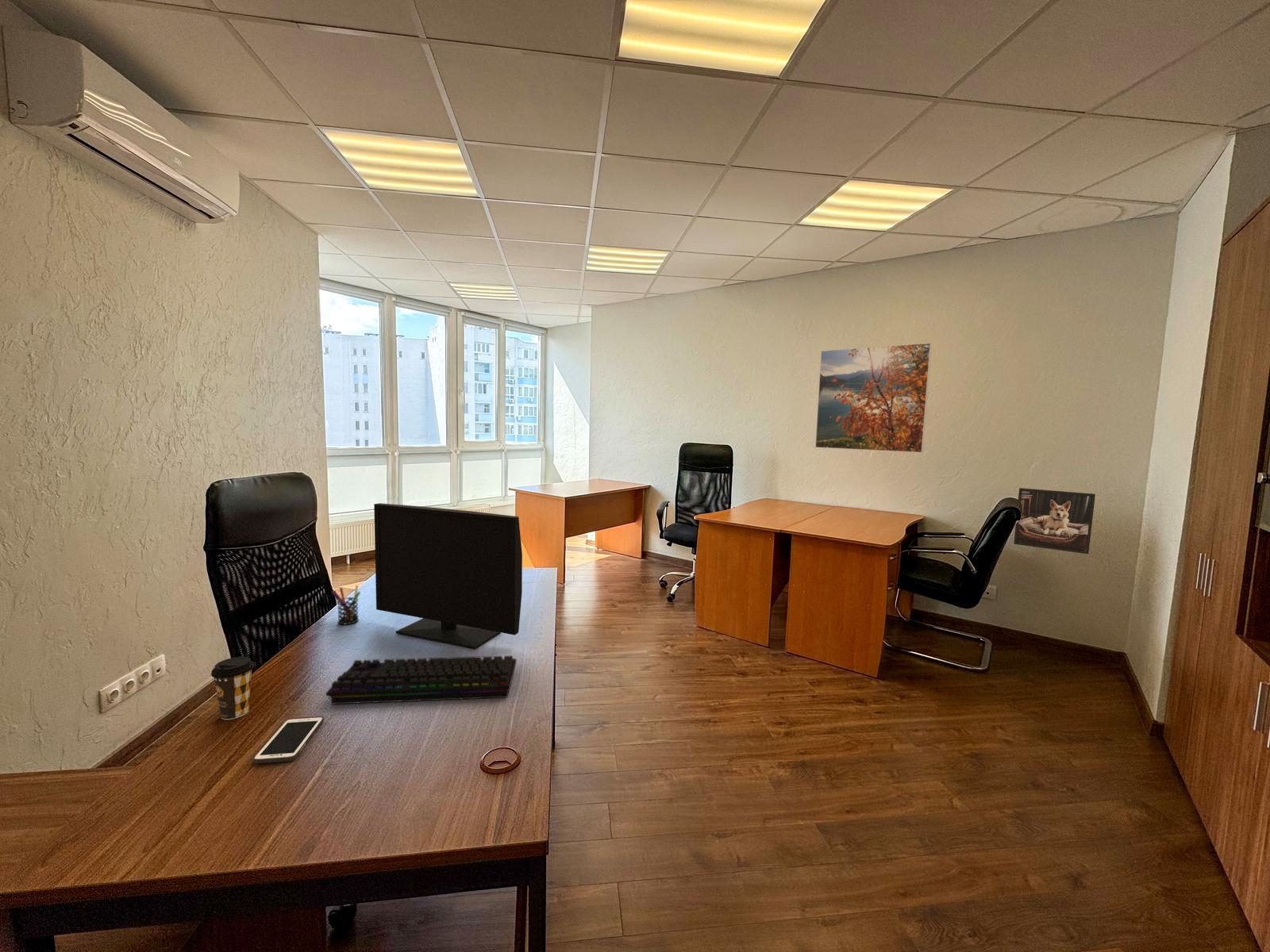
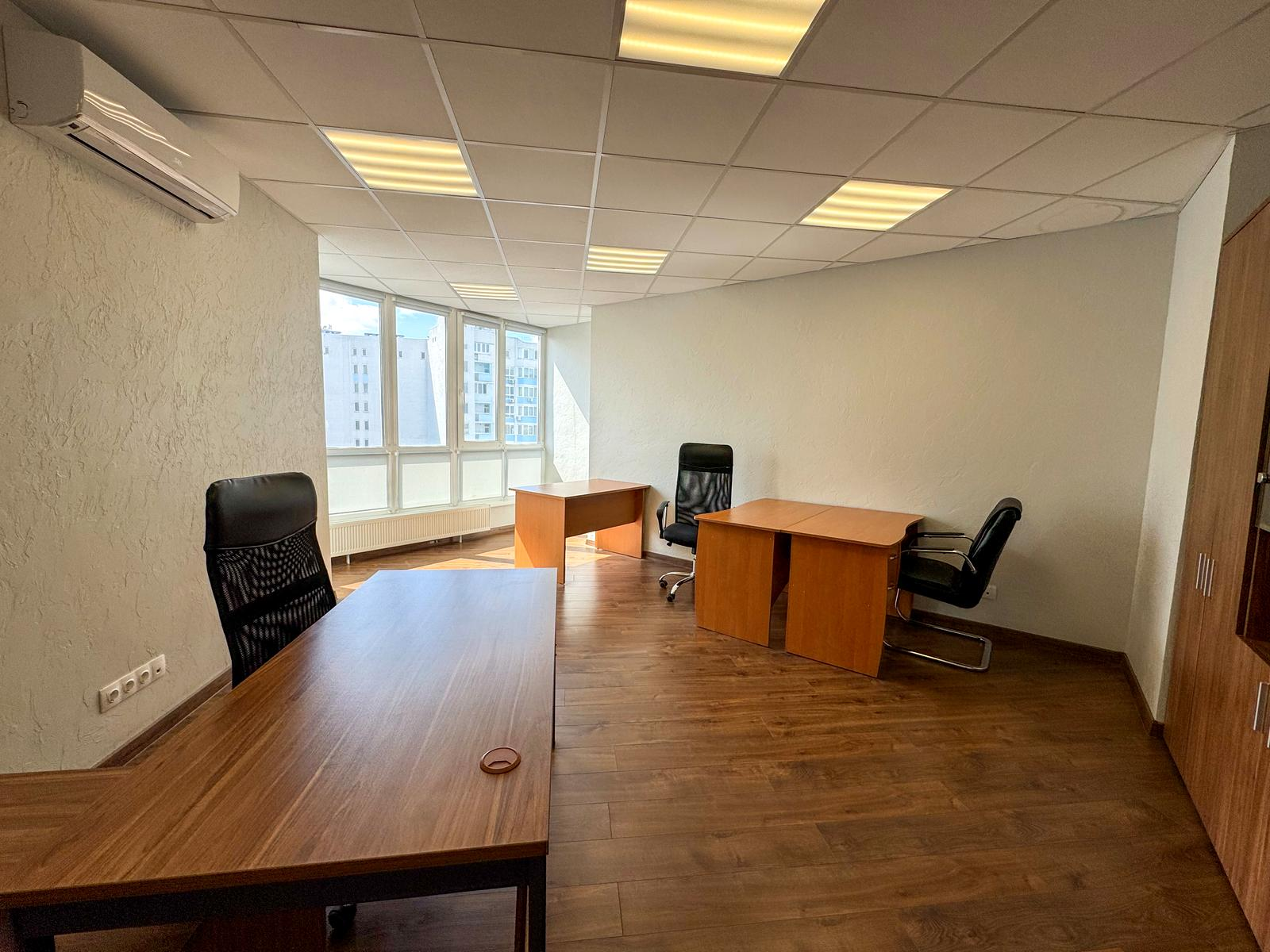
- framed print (1053, 520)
- pen holder (348, 603)
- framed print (869, 399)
- coffee cup (233, 688)
- monitor (448, 571)
- cell phone (291, 739)
- keyboard (429, 676)
